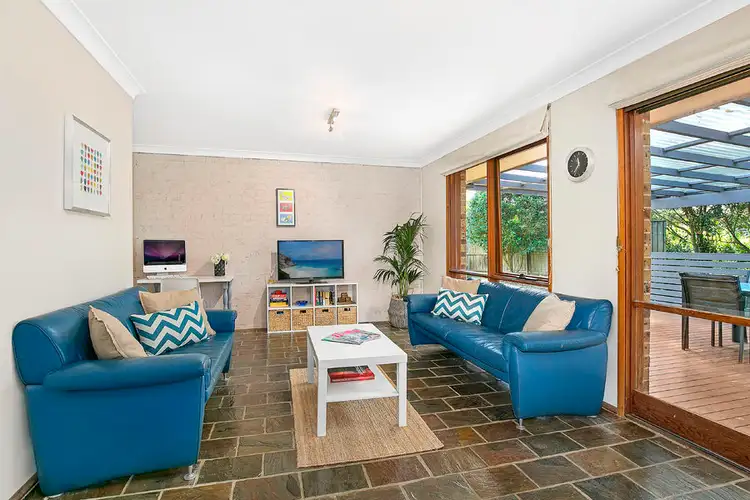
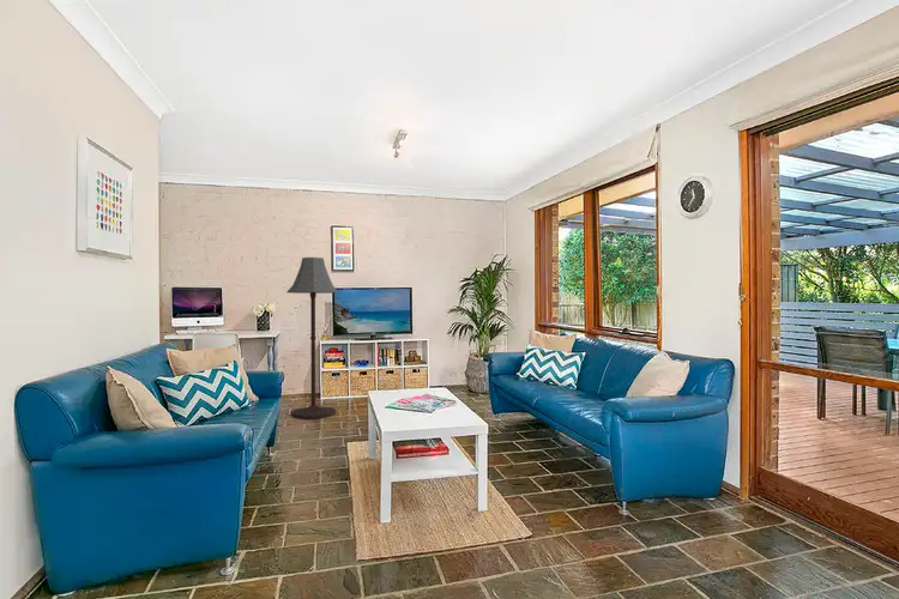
+ floor lamp (313, 335)
